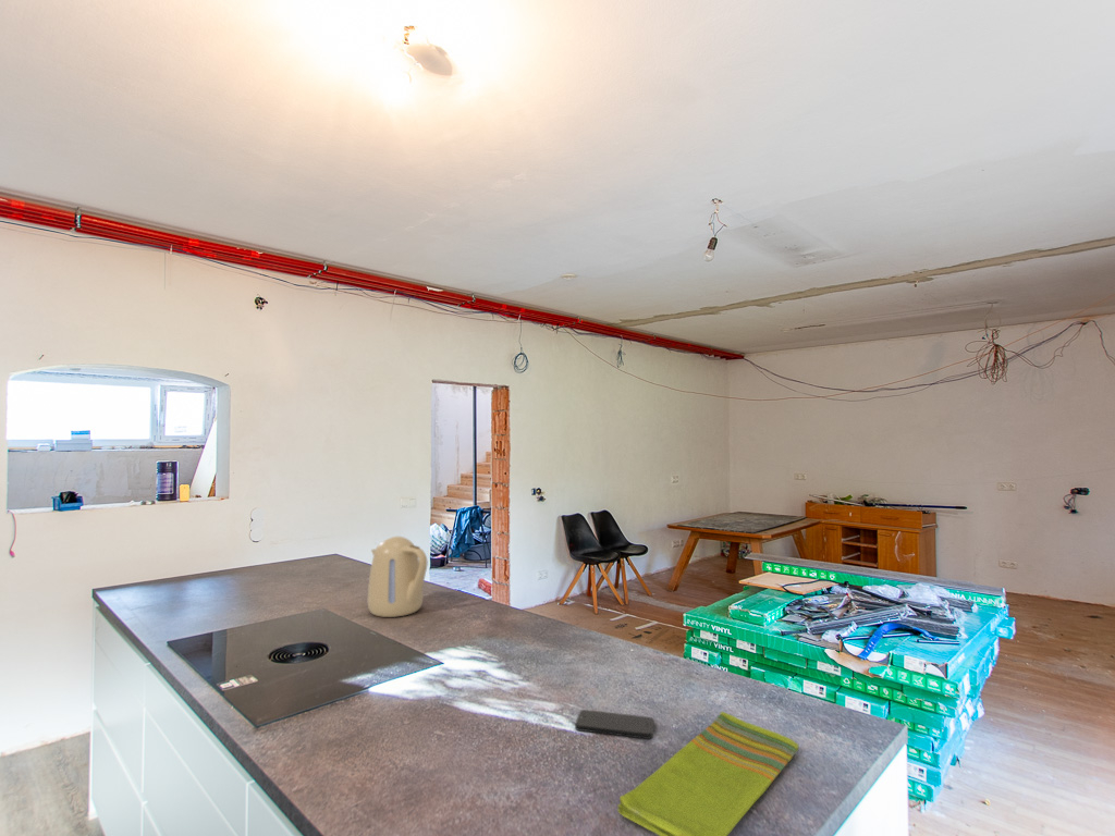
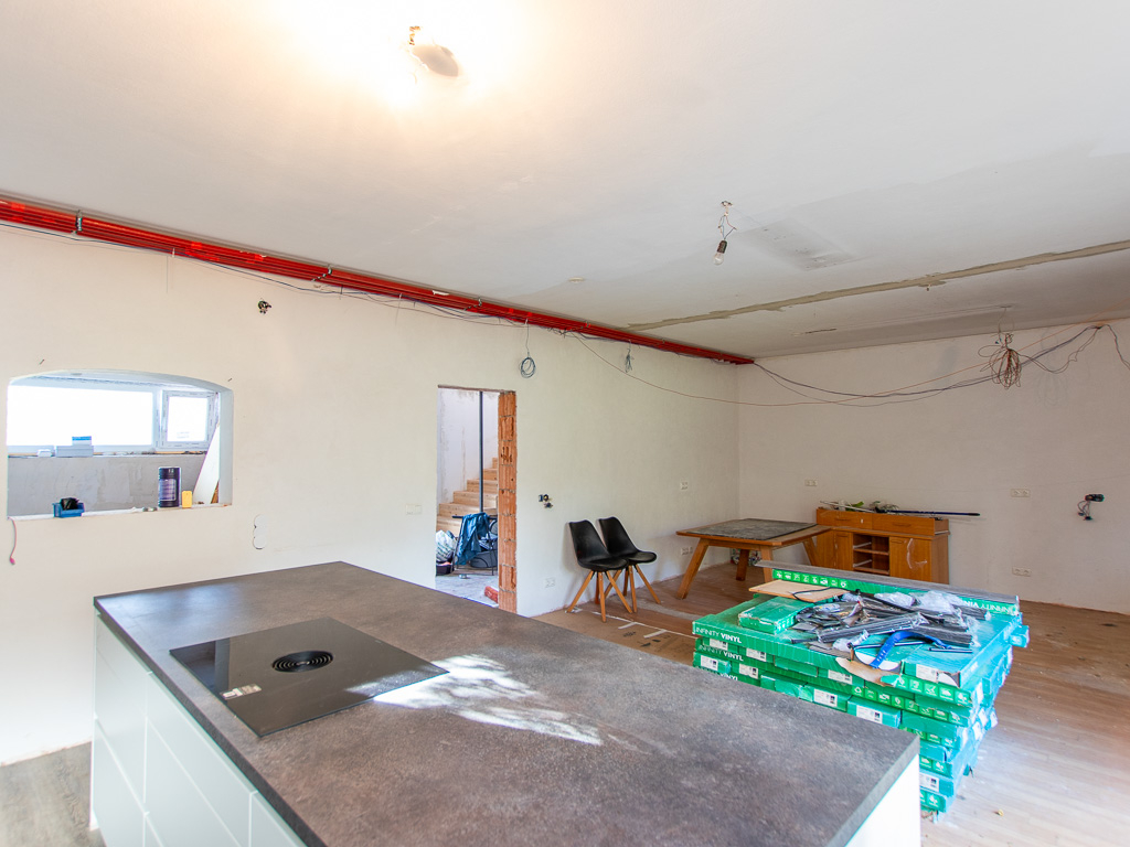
- kettle (397, 574)
- smartphone (614, 723)
- dish towel (715, 772)
